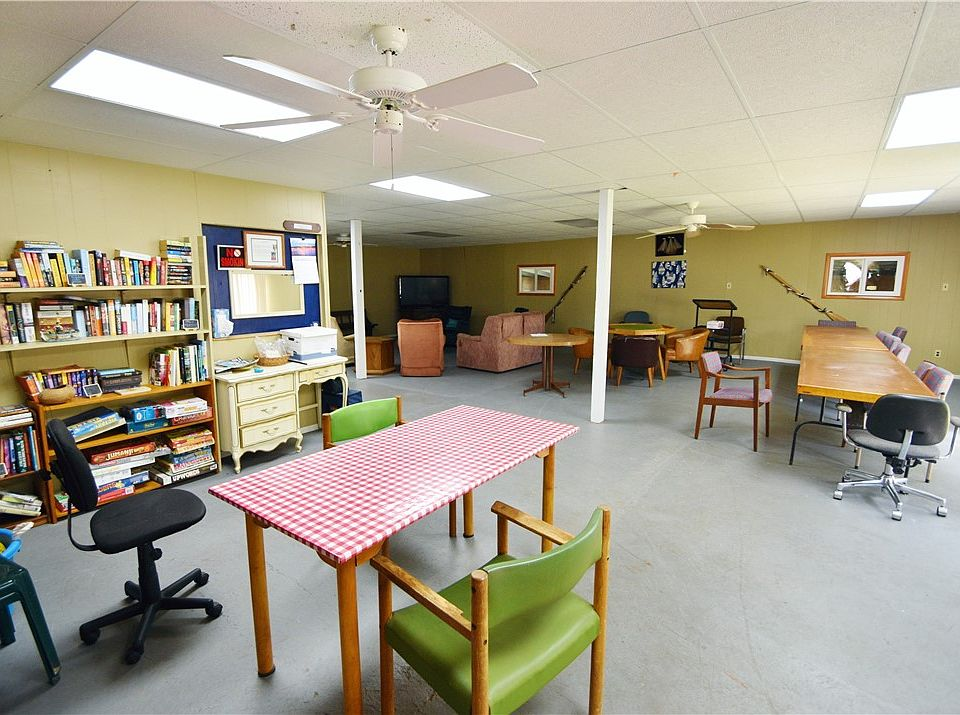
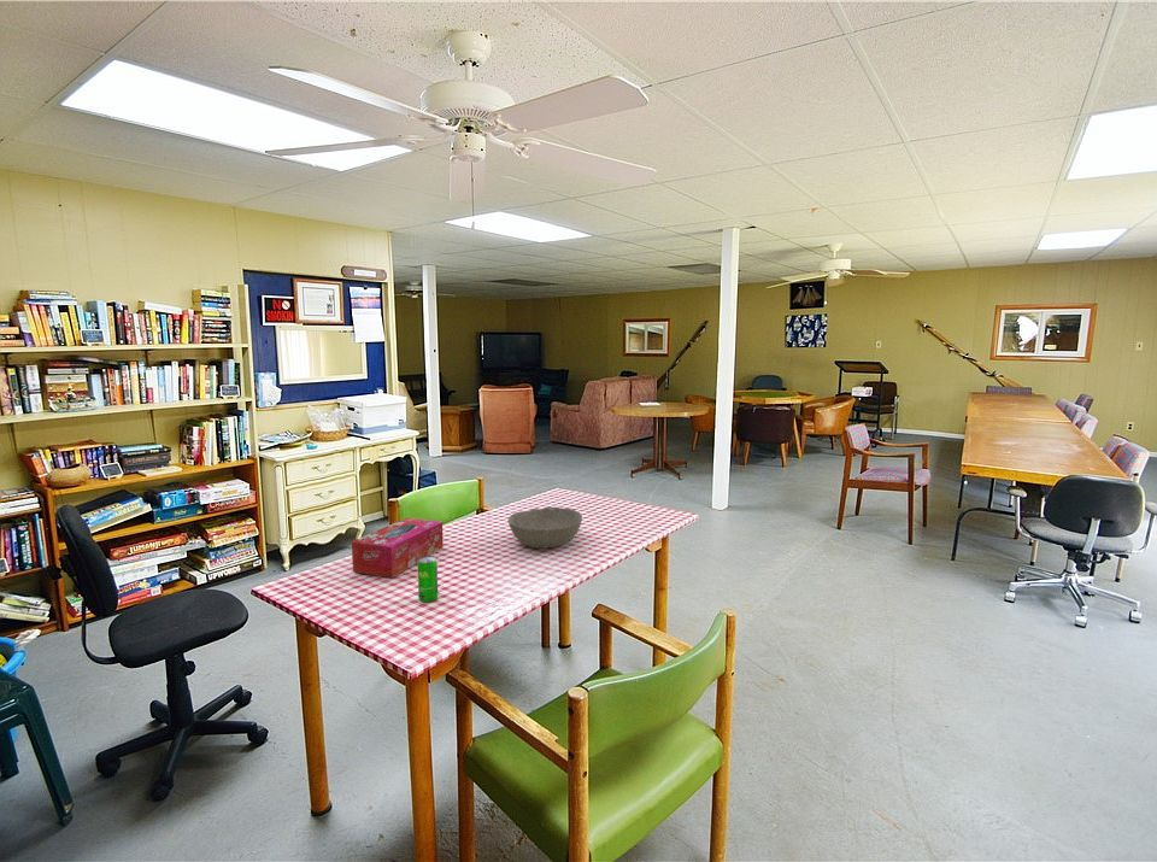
+ bowl (545, 528)
+ beverage can (427, 579)
+ tissue box (400, 545)
